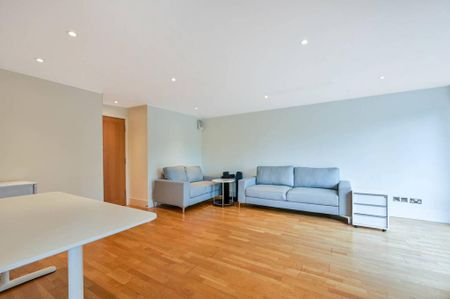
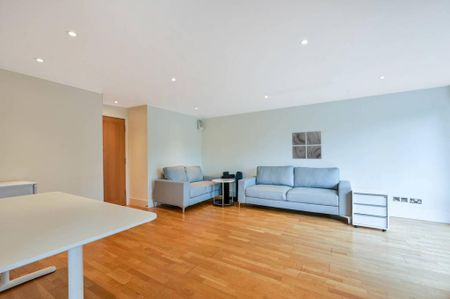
+ wall art (305, 144)
